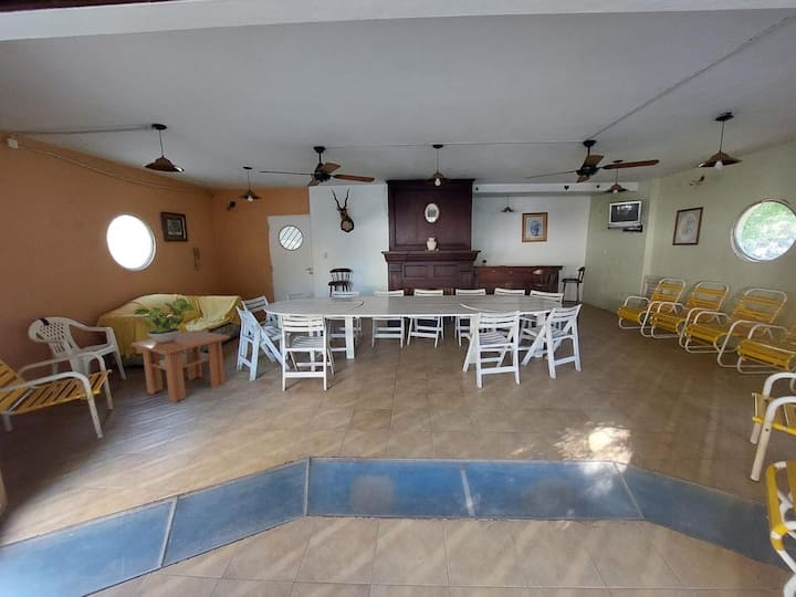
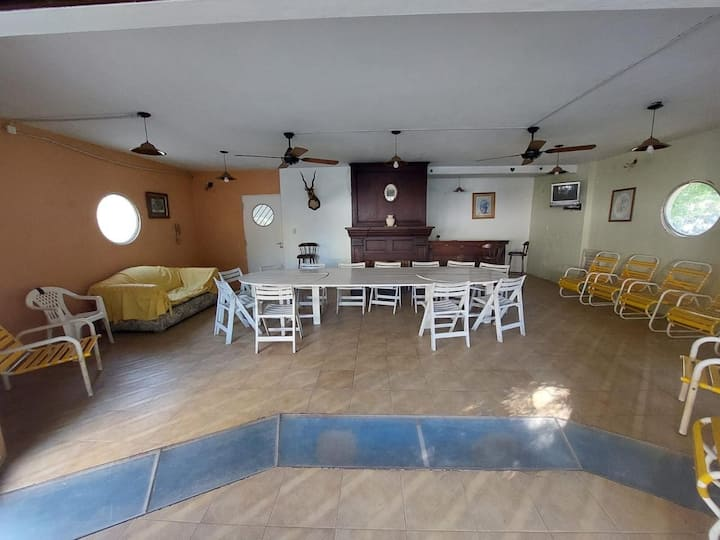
- coffee table (185, 364)
- potted plant (166, 321)
